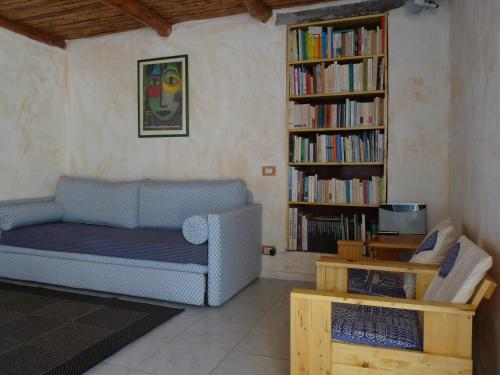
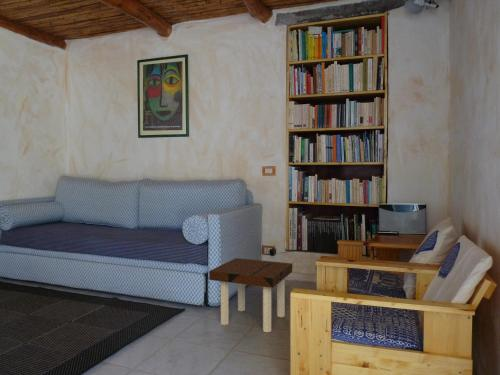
+ side table (244, 293)
